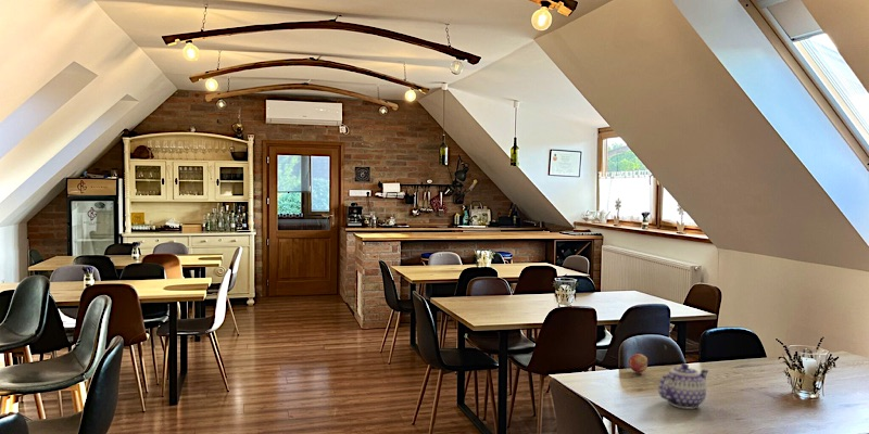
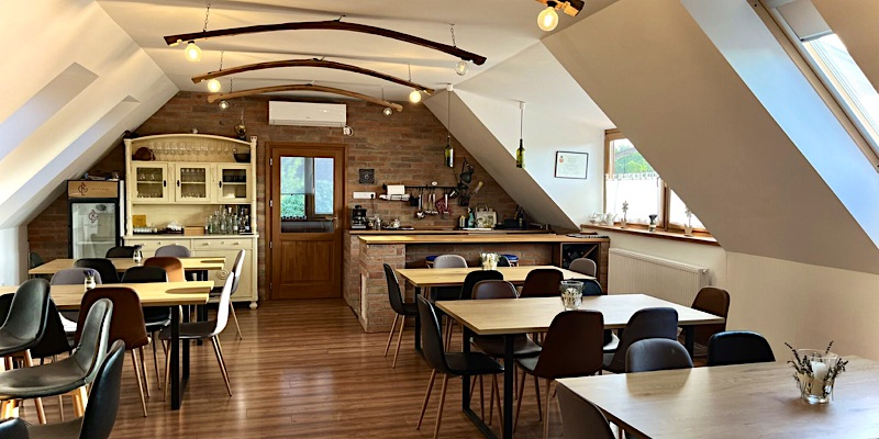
- fruit (638, 362)
- teapot (683, 383)
